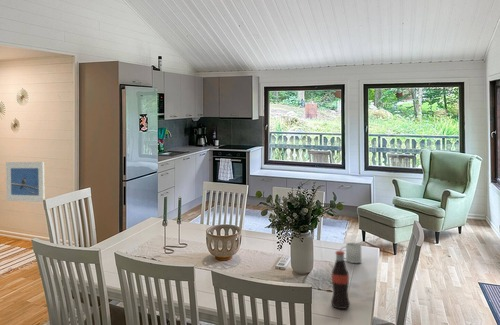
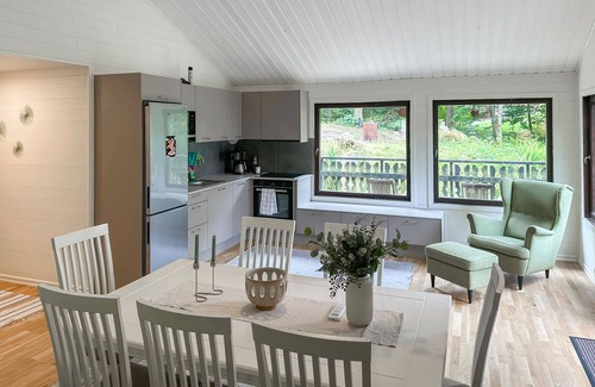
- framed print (24, 181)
- bottle (340, 278)
- mug (350, 252)
